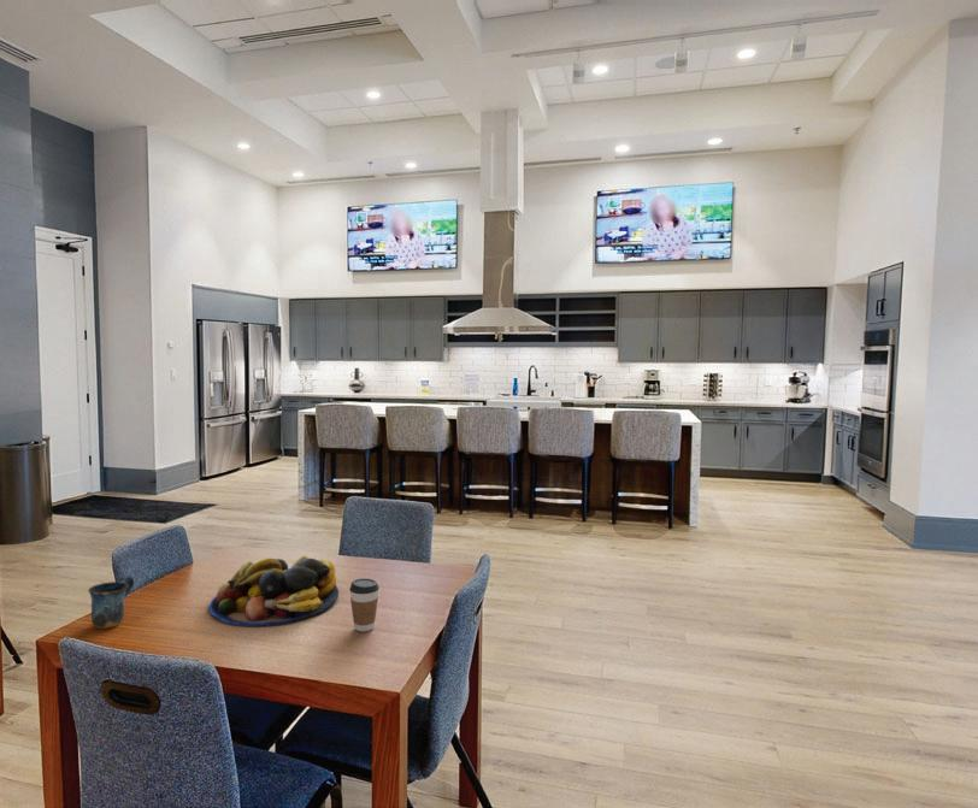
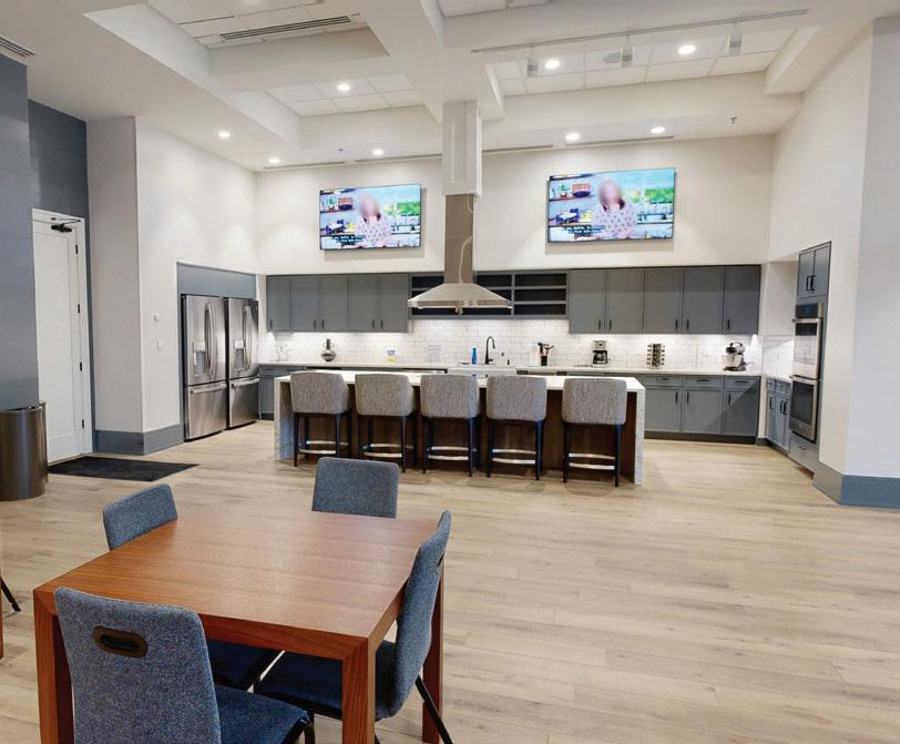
- fruit bowl (275, 578)
- mug (116, 602)
- coffee cup (364, 604)
